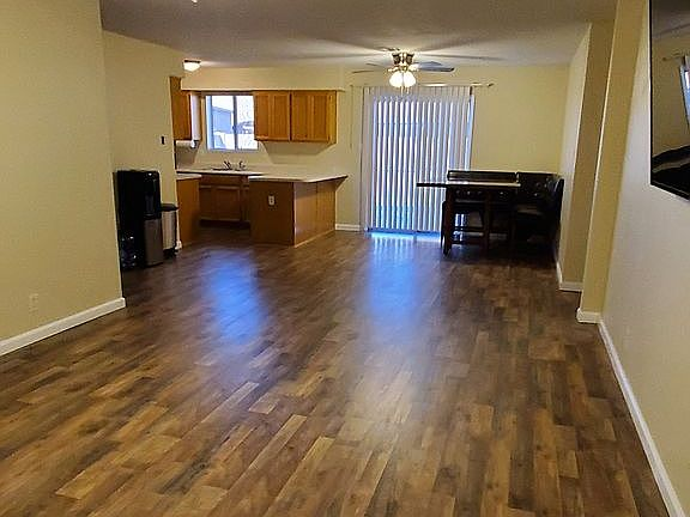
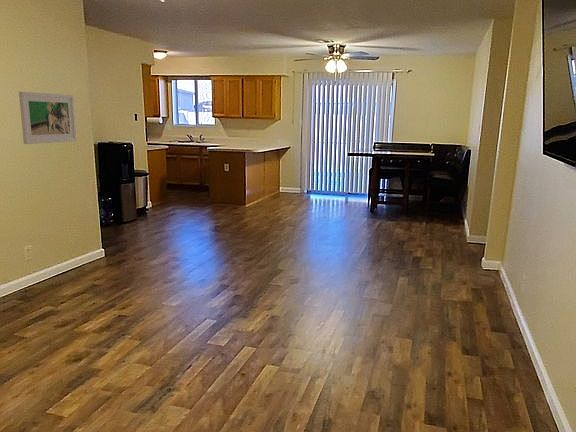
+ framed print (50, 118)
